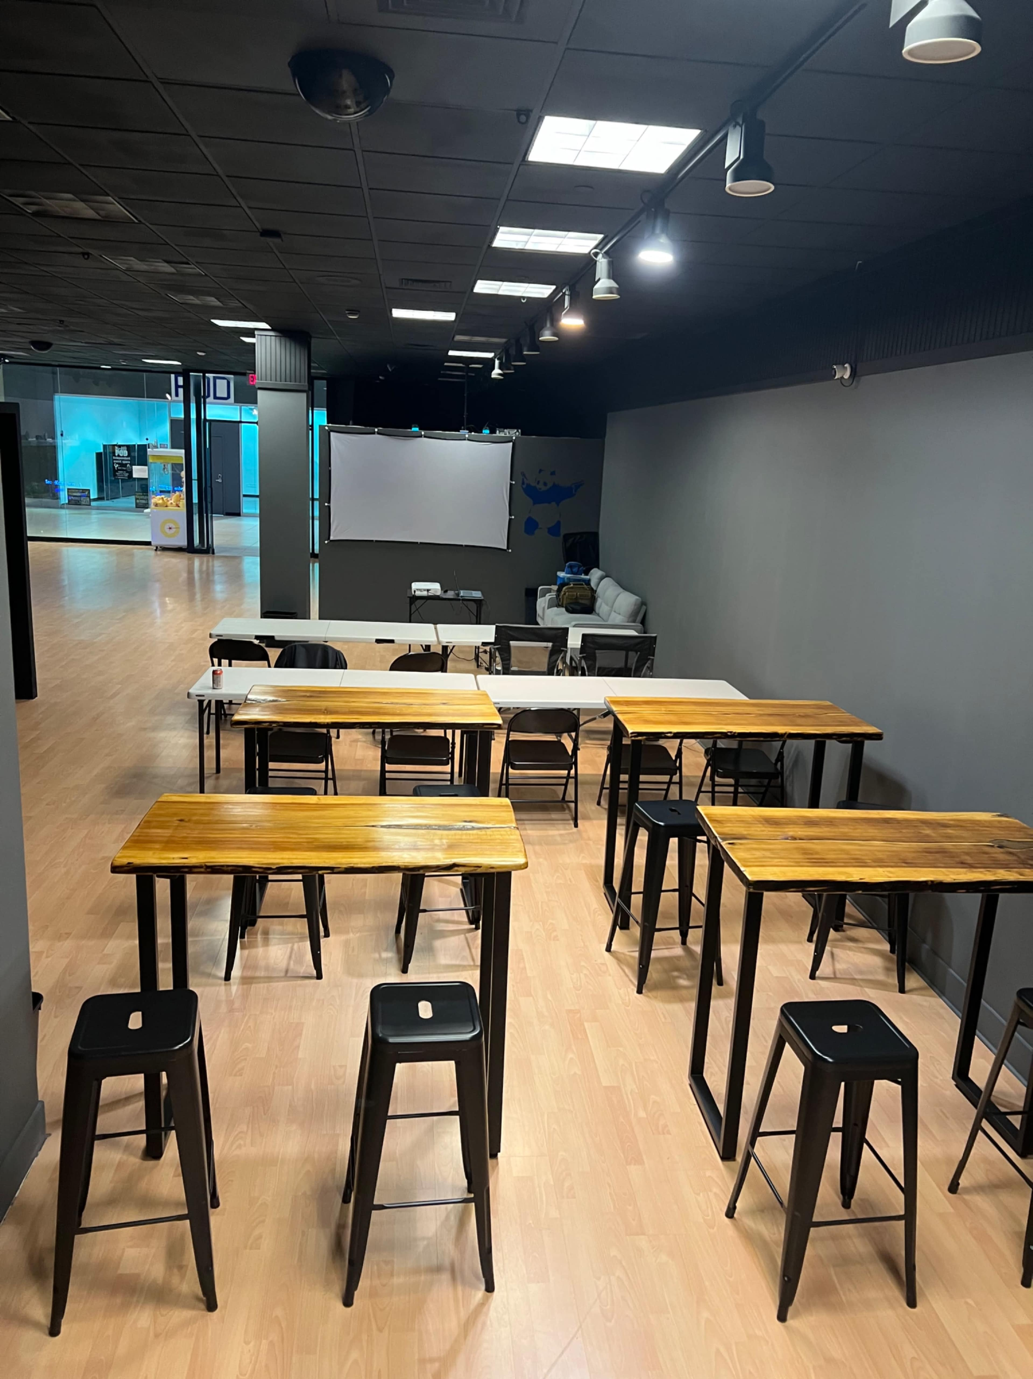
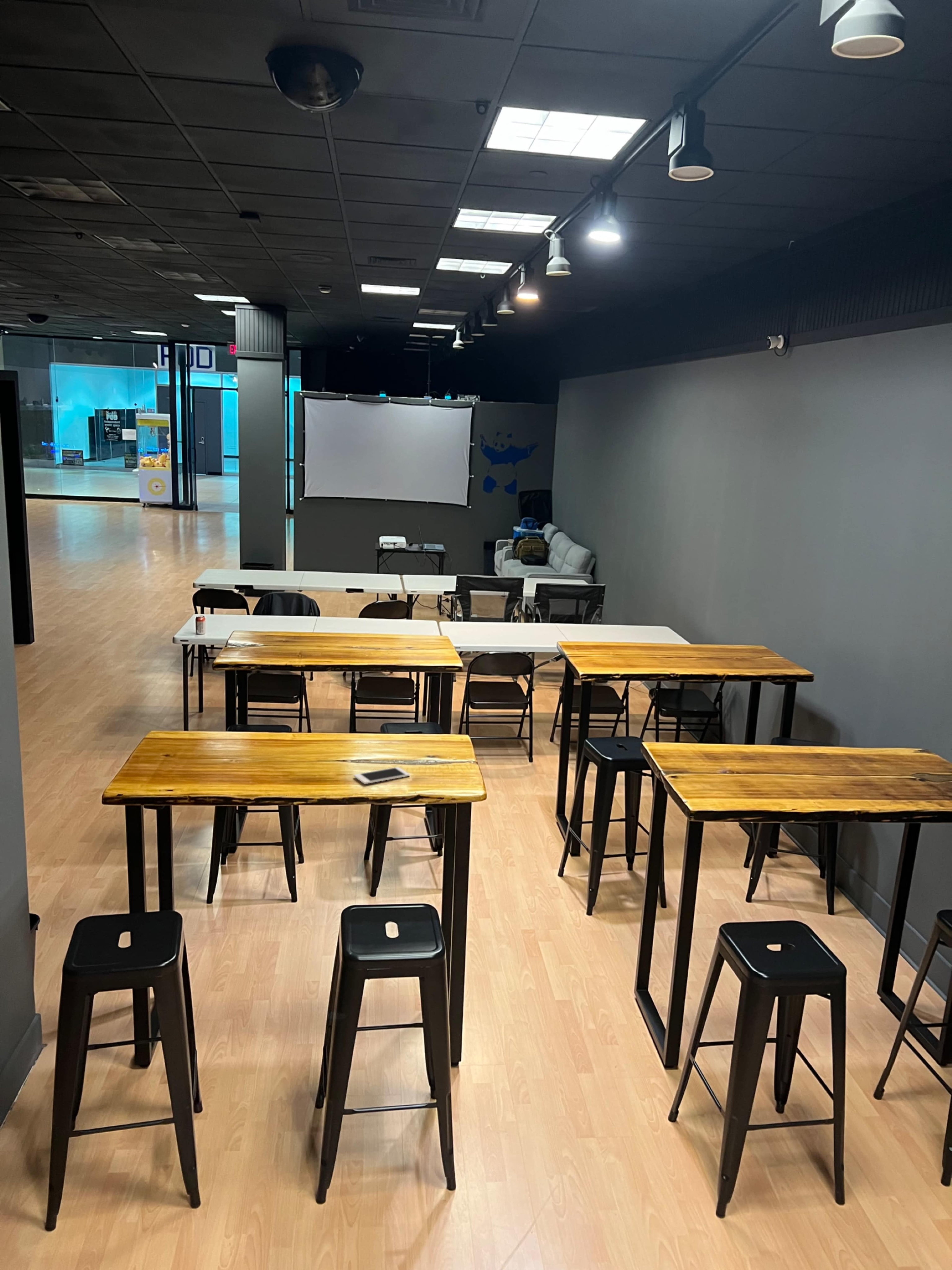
+ cell phone (382, 775)
